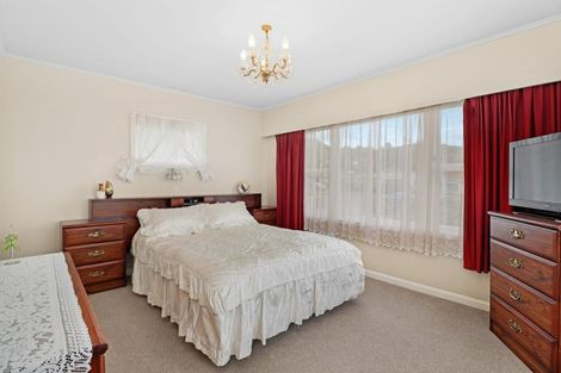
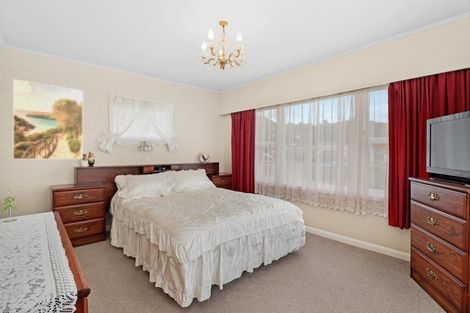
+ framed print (50, 122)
